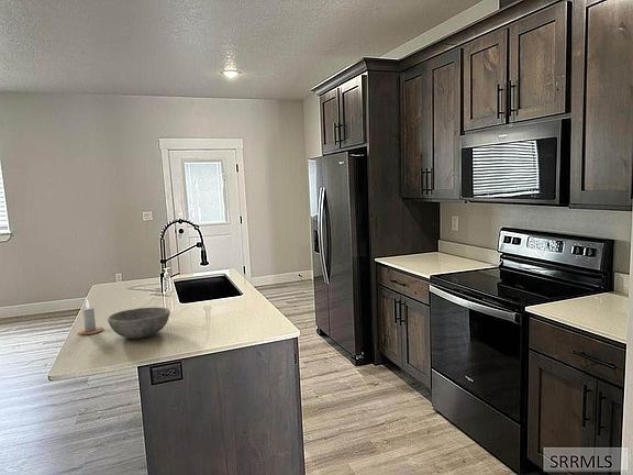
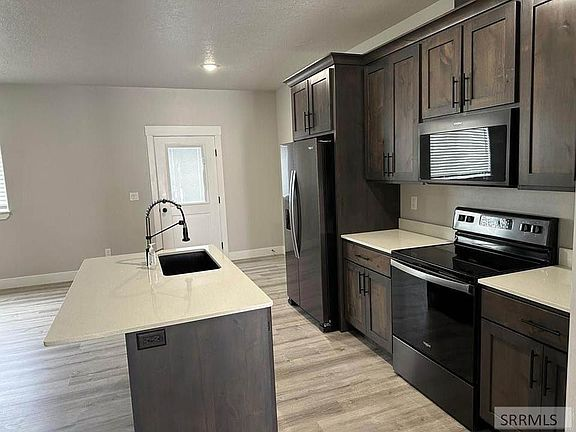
- candle (88, 314)
- bowl (140, 323)
